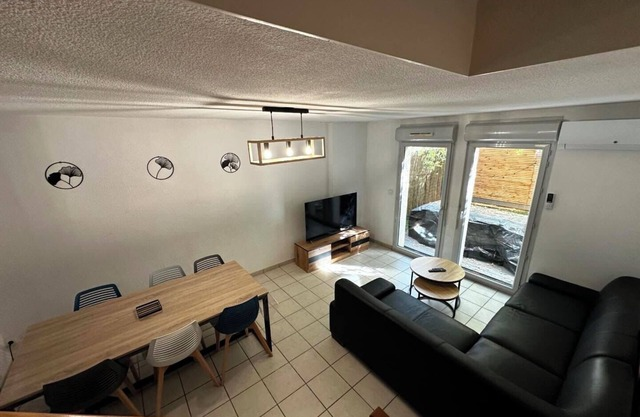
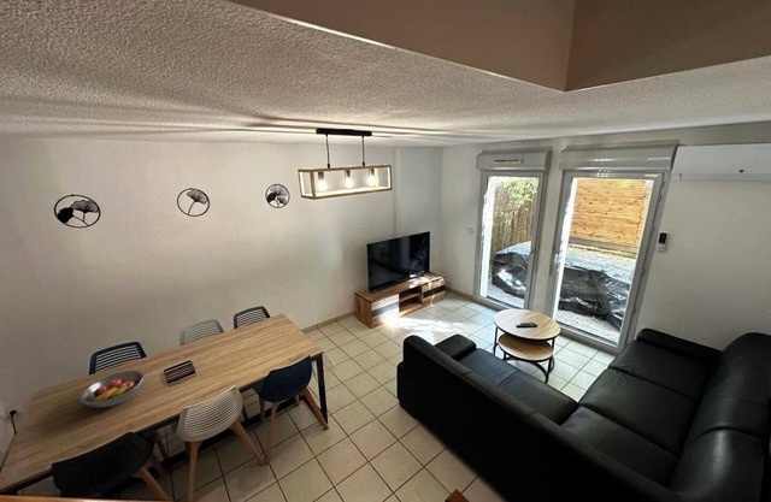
+ fruit bowl (114, 389)
